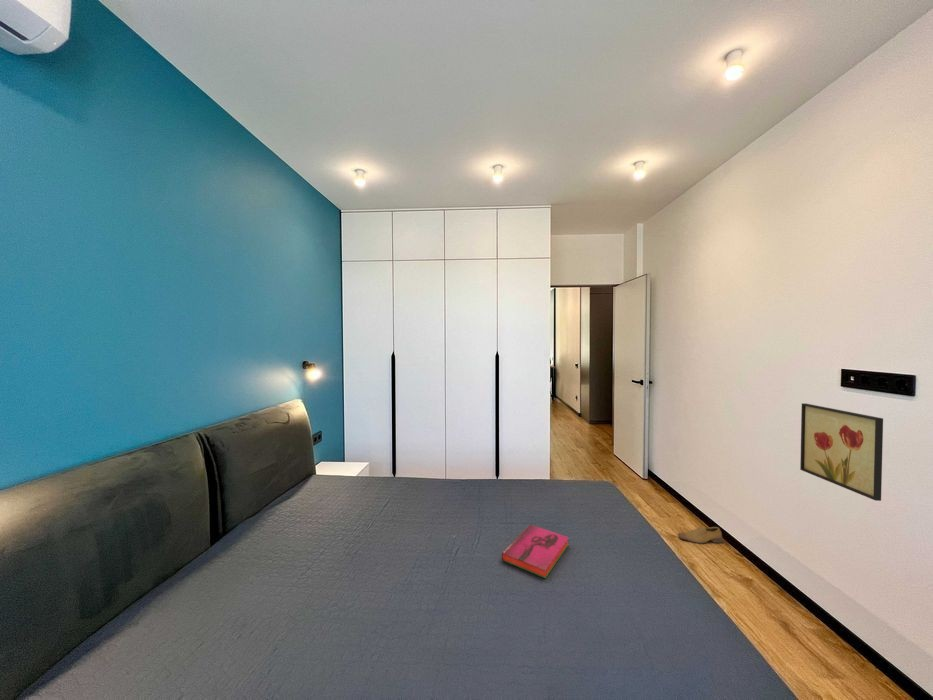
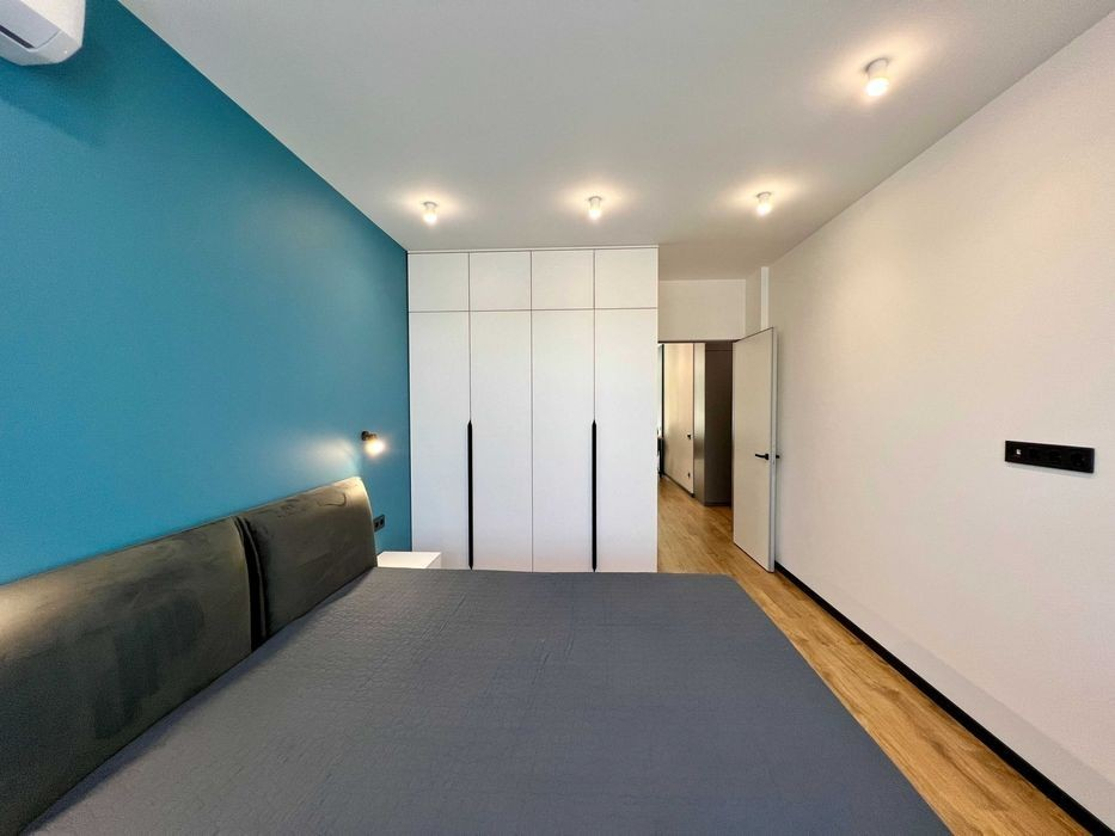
- wall art (838, 446)
- shoe (700, 532)
- hardback book (536, 548)
